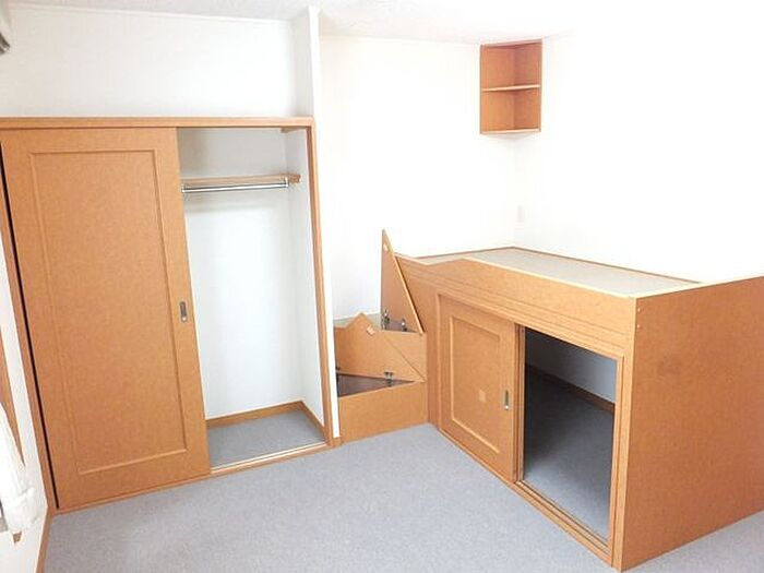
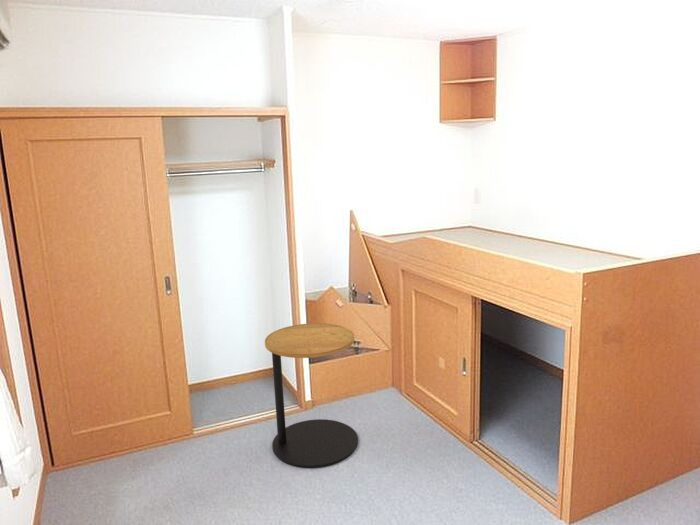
+ side table (316, 419)
